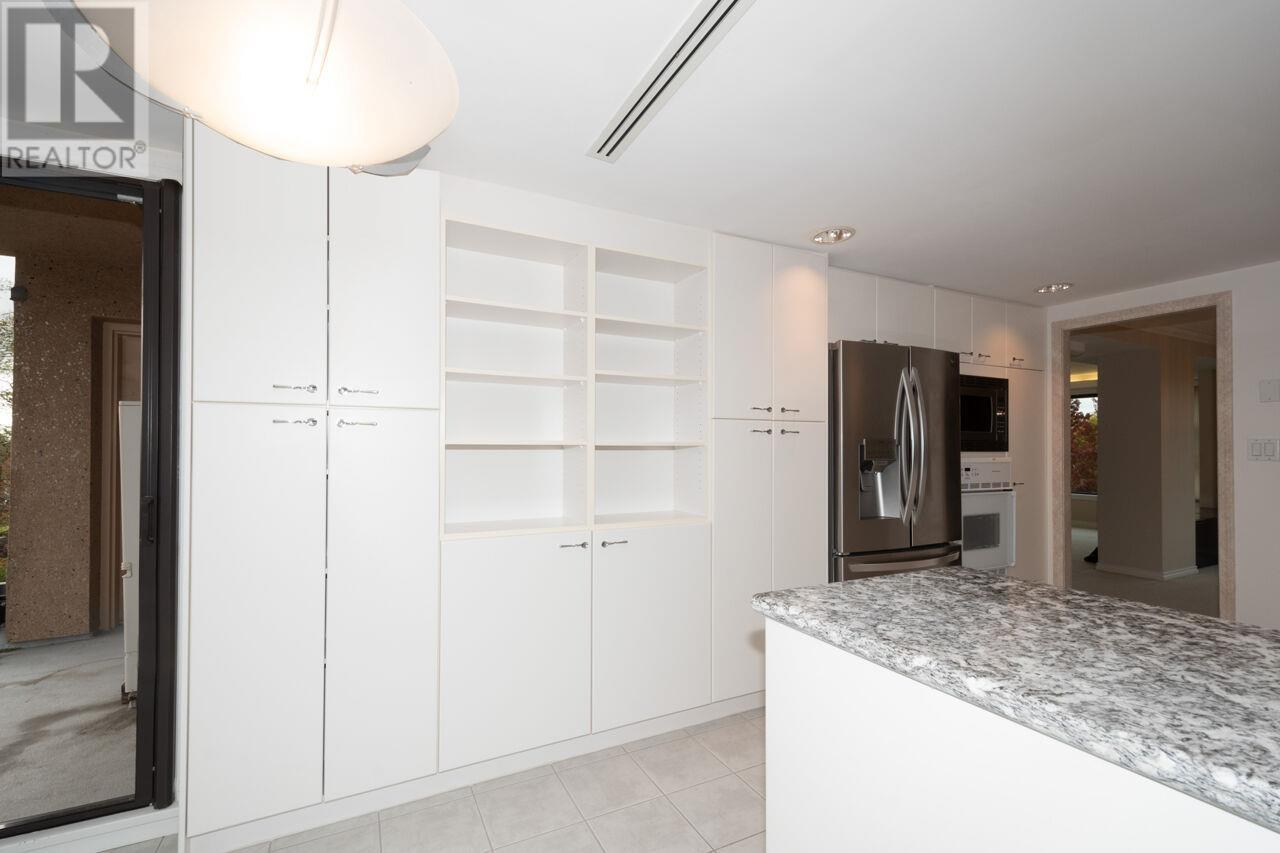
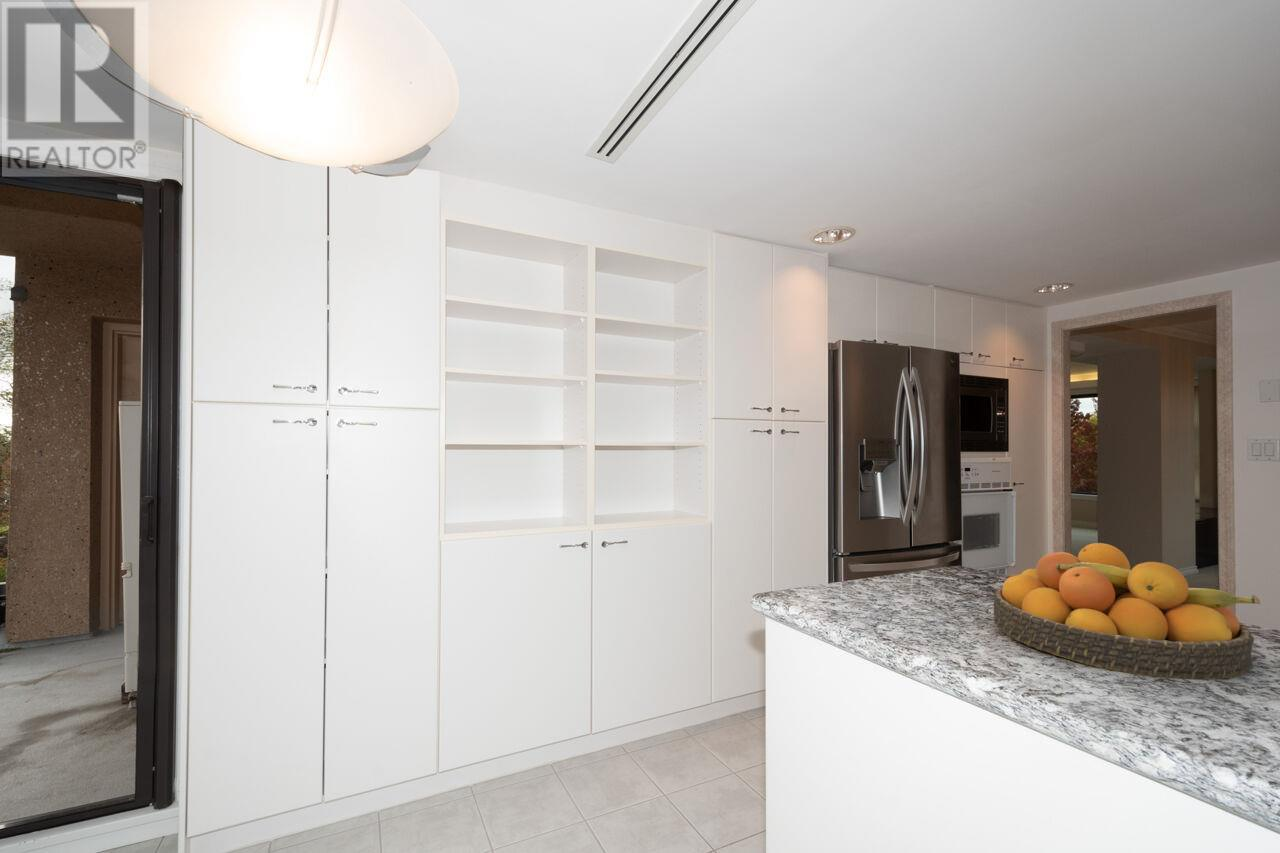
+ fruit bowl (1108, 595)
